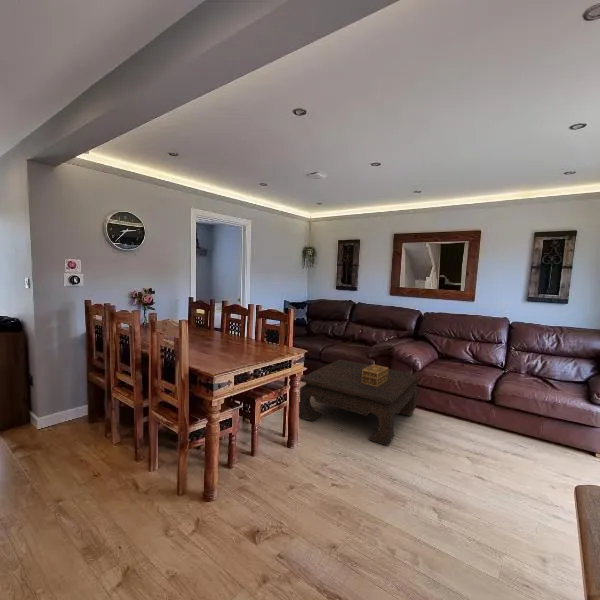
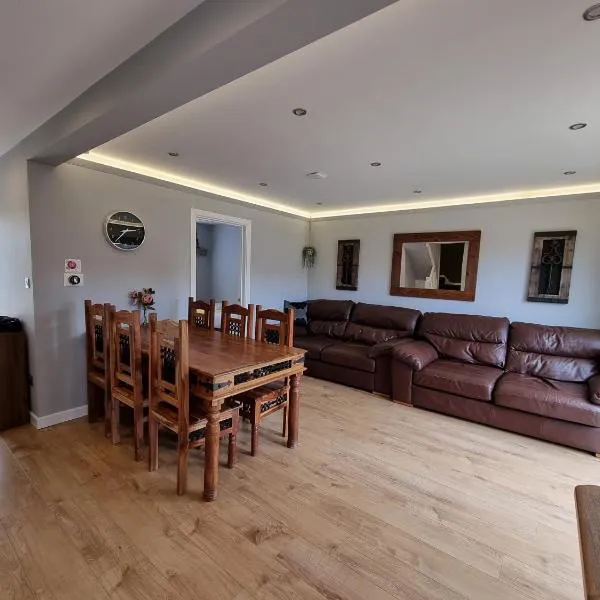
- decorative box (375, 374)
- coffee table (359, 395)
